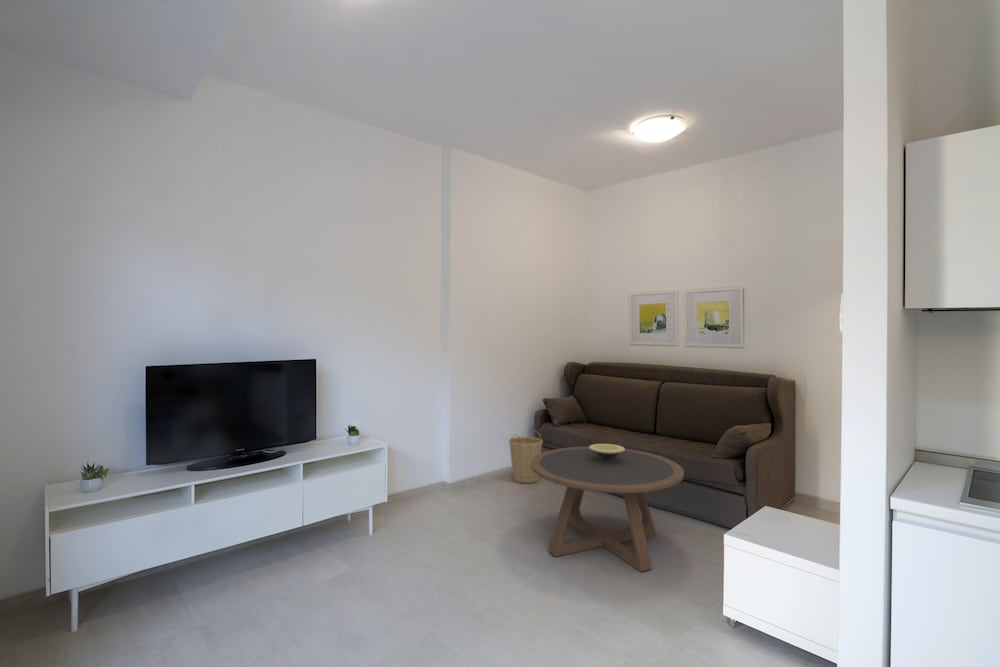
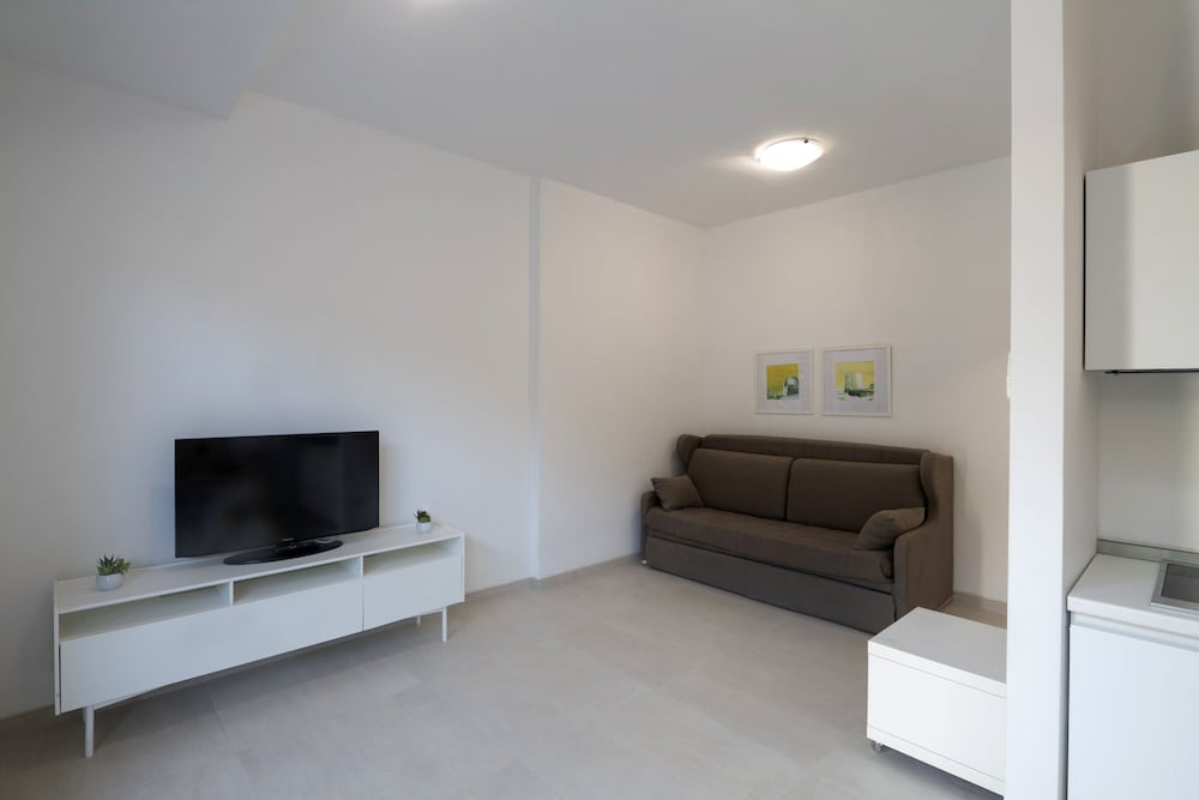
- coffee table (604, 492)
- decorative bowl (606, 453)
- basket (525, 456)
